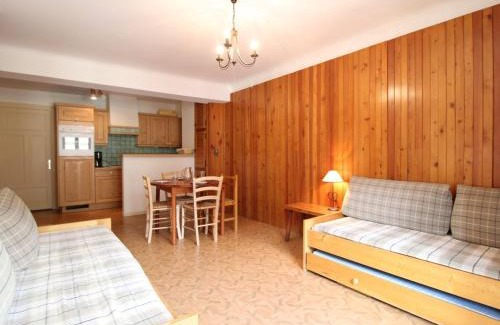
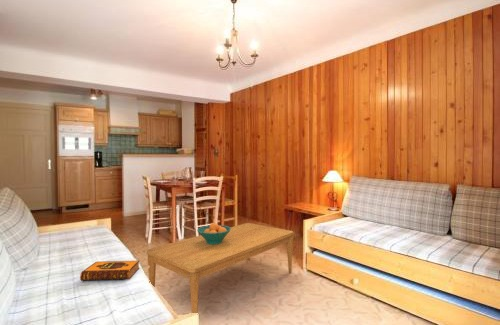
+ fruit bowl (214, 232)
+ coffee table (228, 262)
+ hardback book (111, 270)
